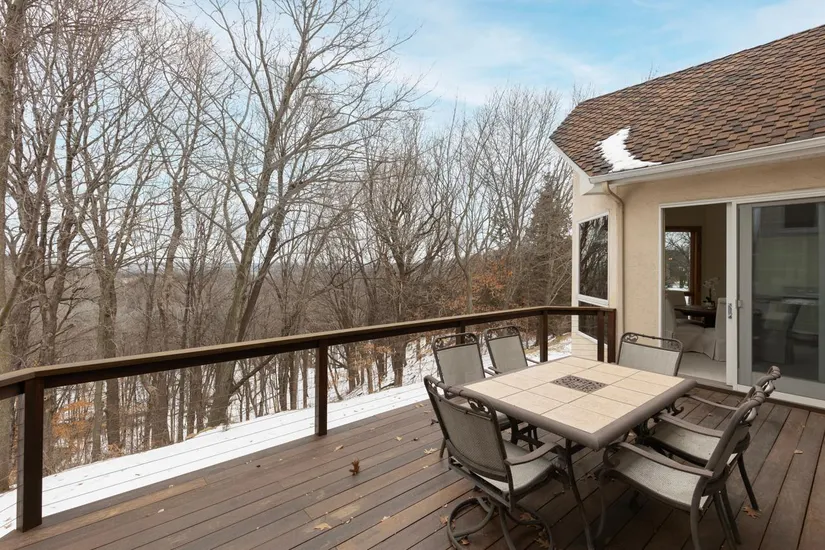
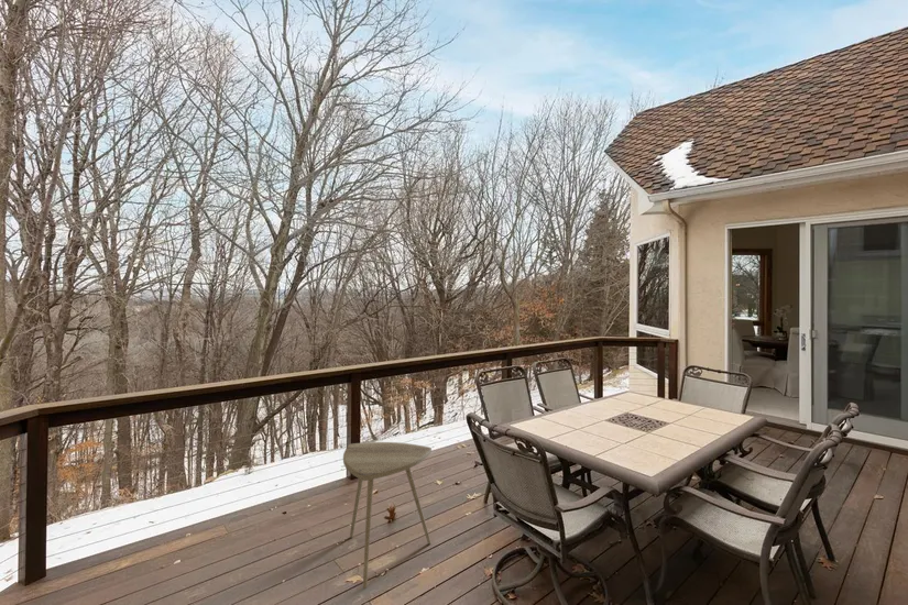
+ side table (371, 503)
